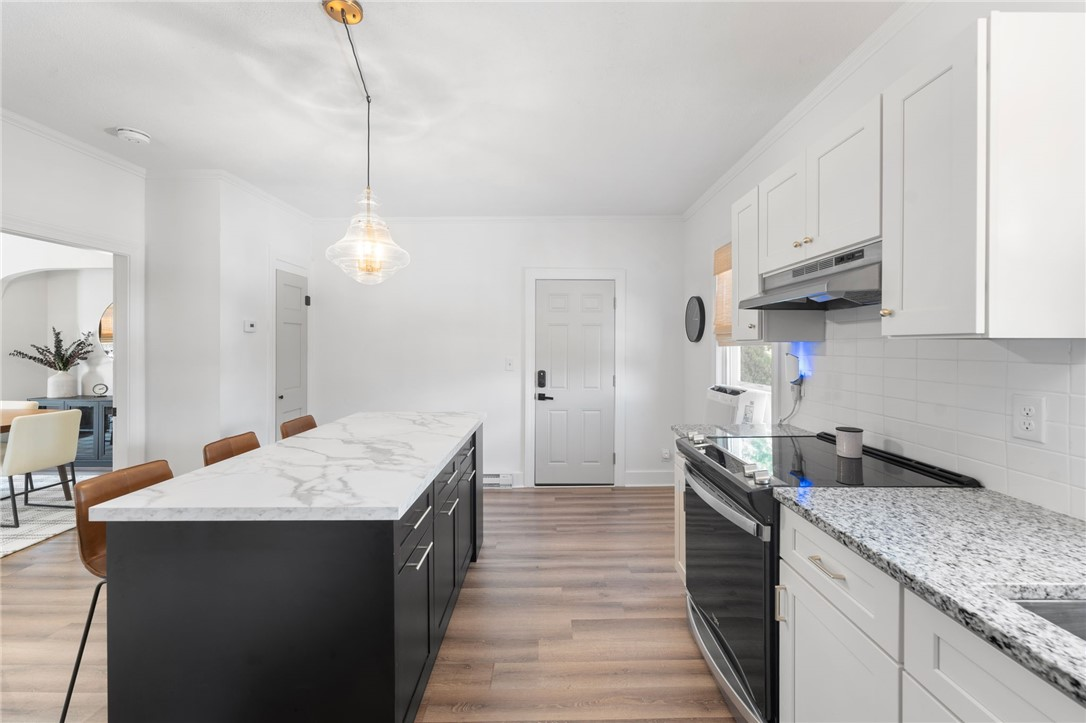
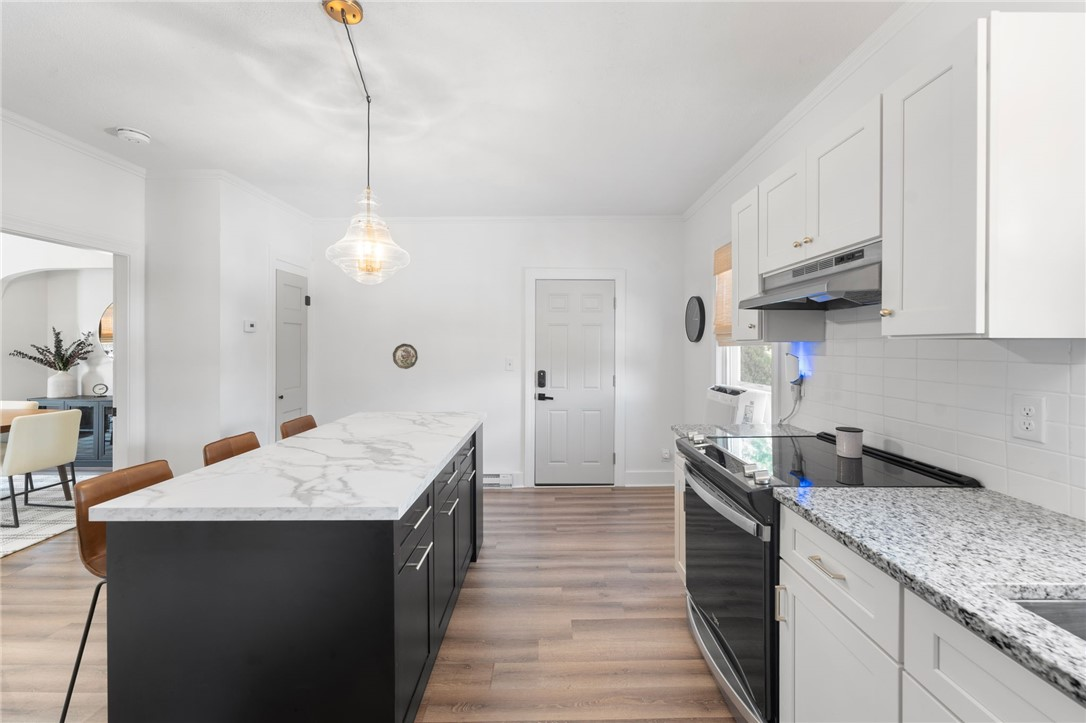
+ decorative plate (405, 356)
